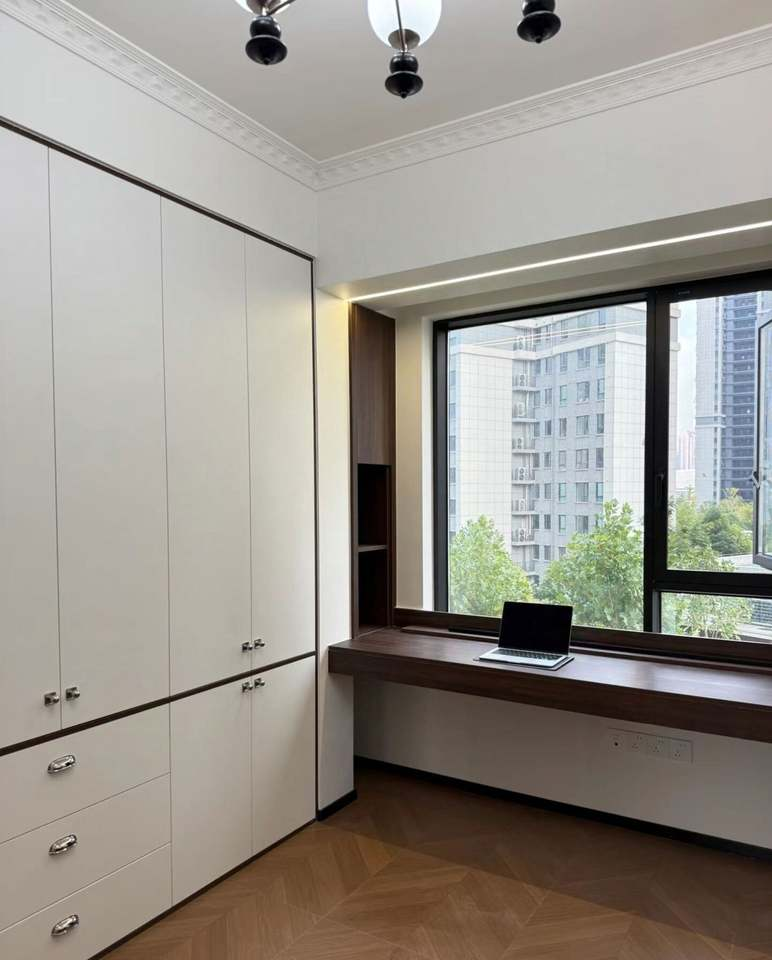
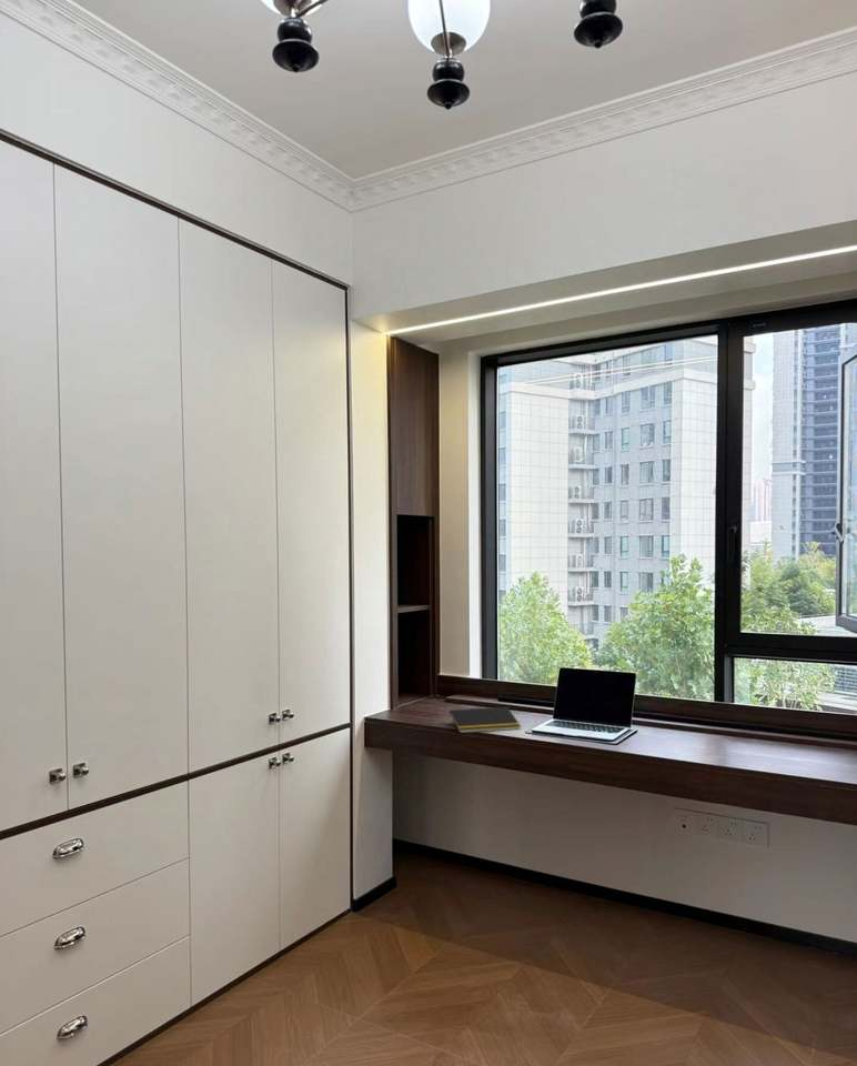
+ notepad (484, 718)
